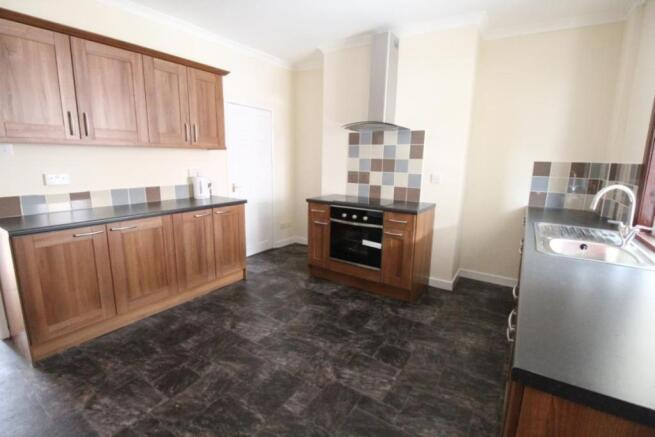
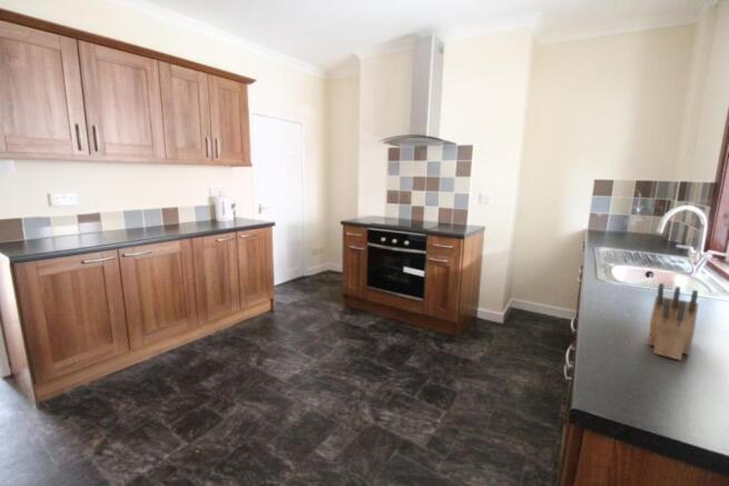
+ knife block (673, 315)
